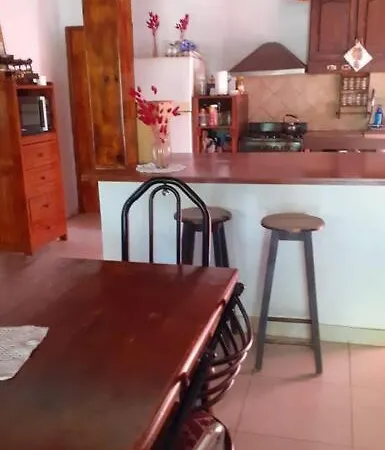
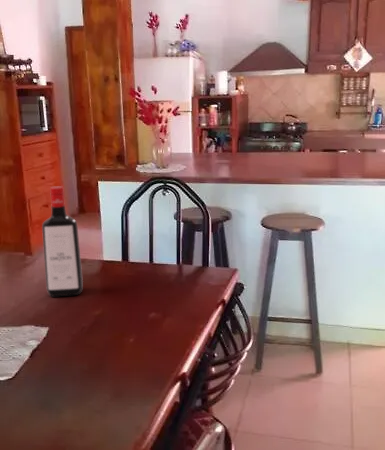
+ liquor bottle (61, 241)
